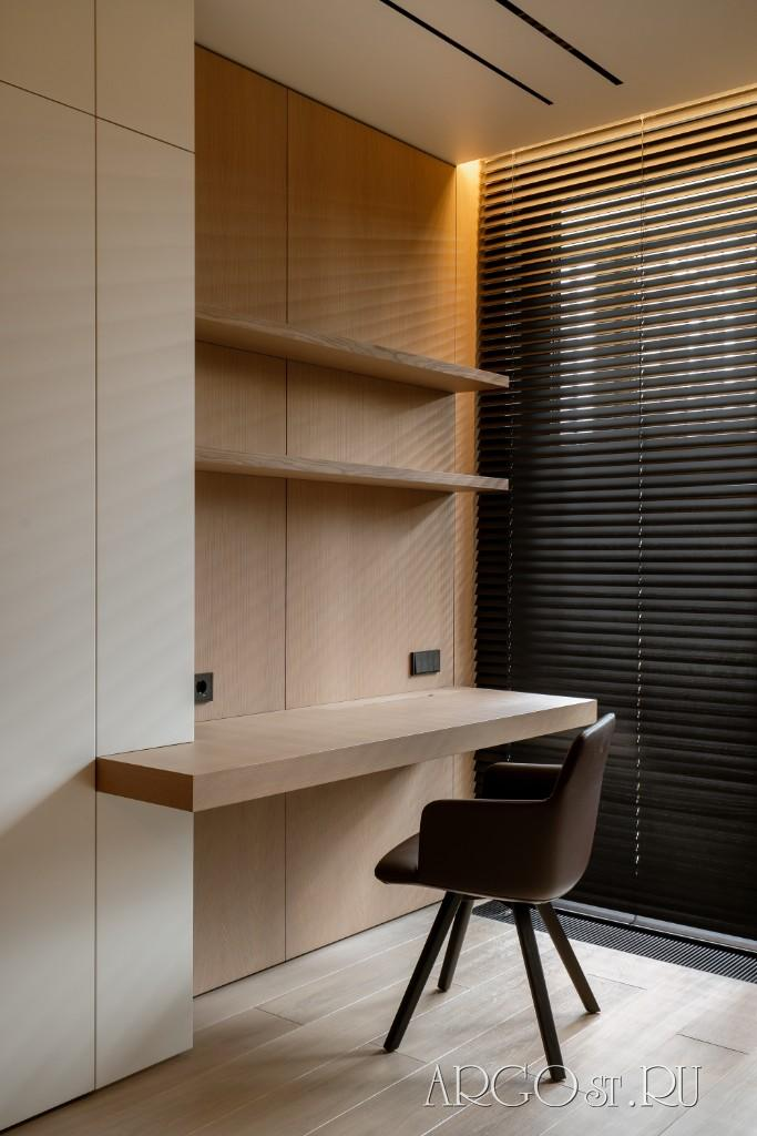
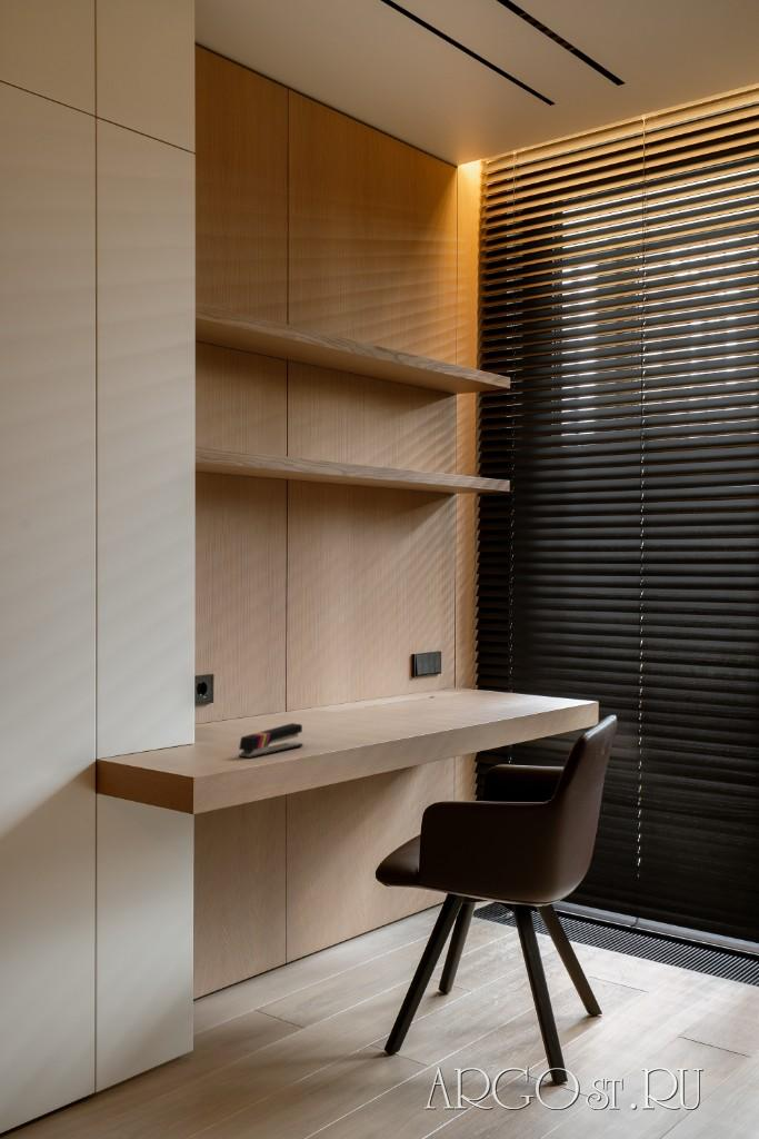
+ stapler (271, 740)
